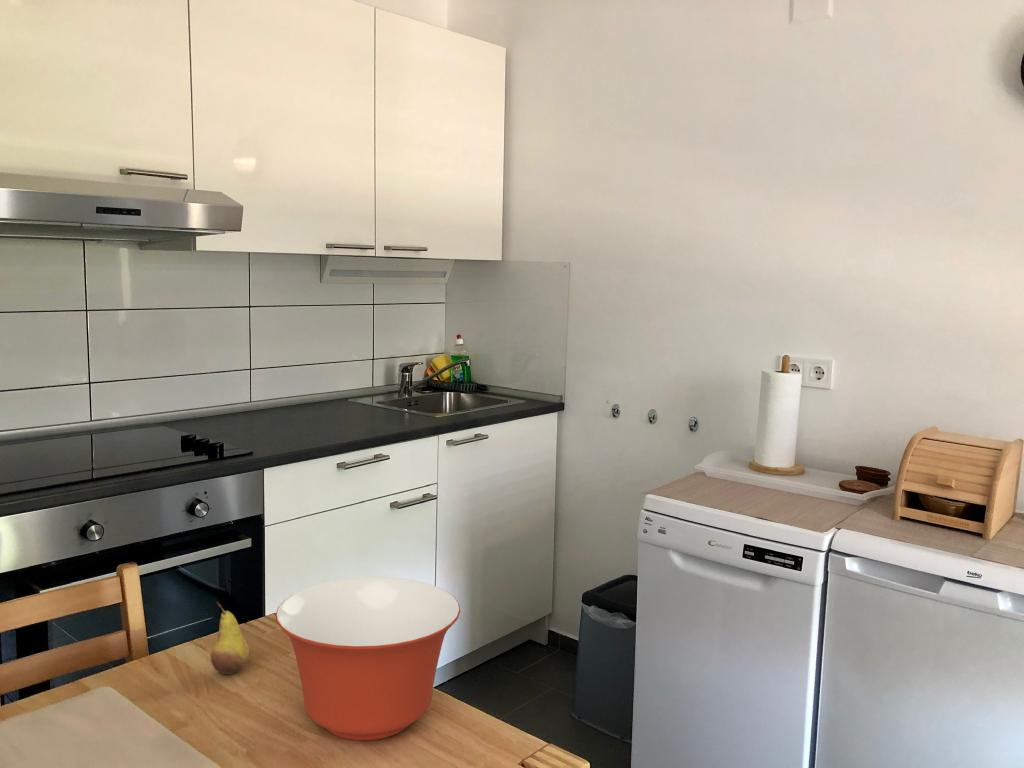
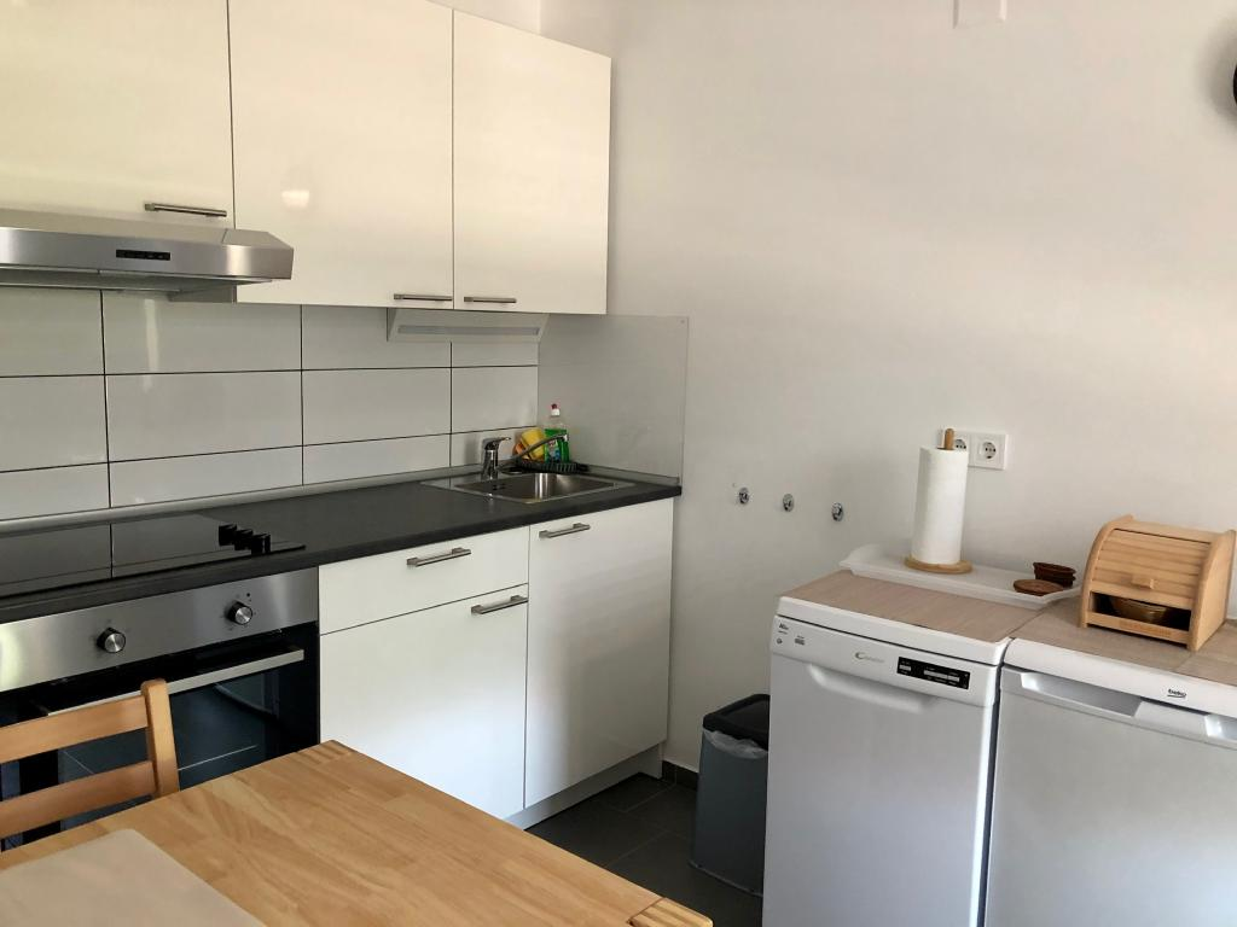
- mixing bowl (369, 662)
- fruit (230, 634)
